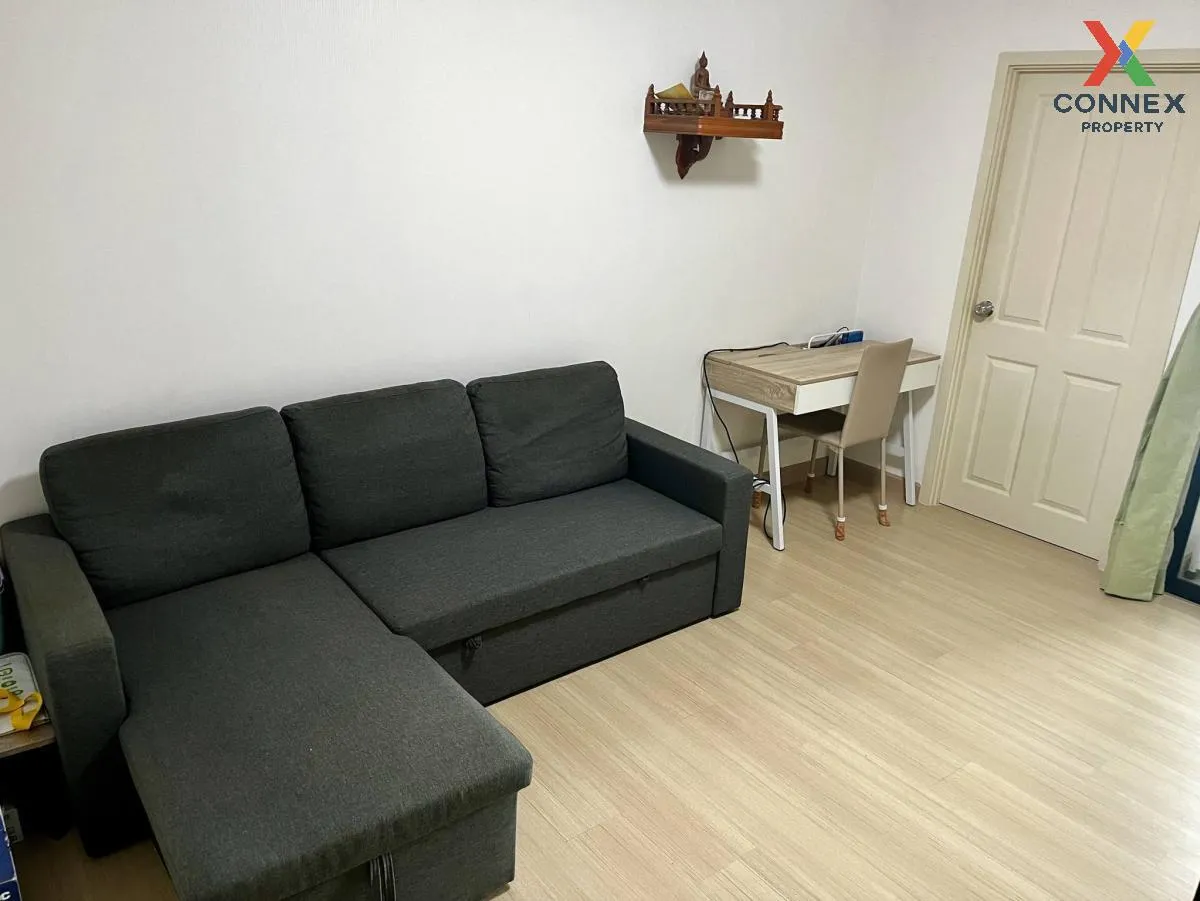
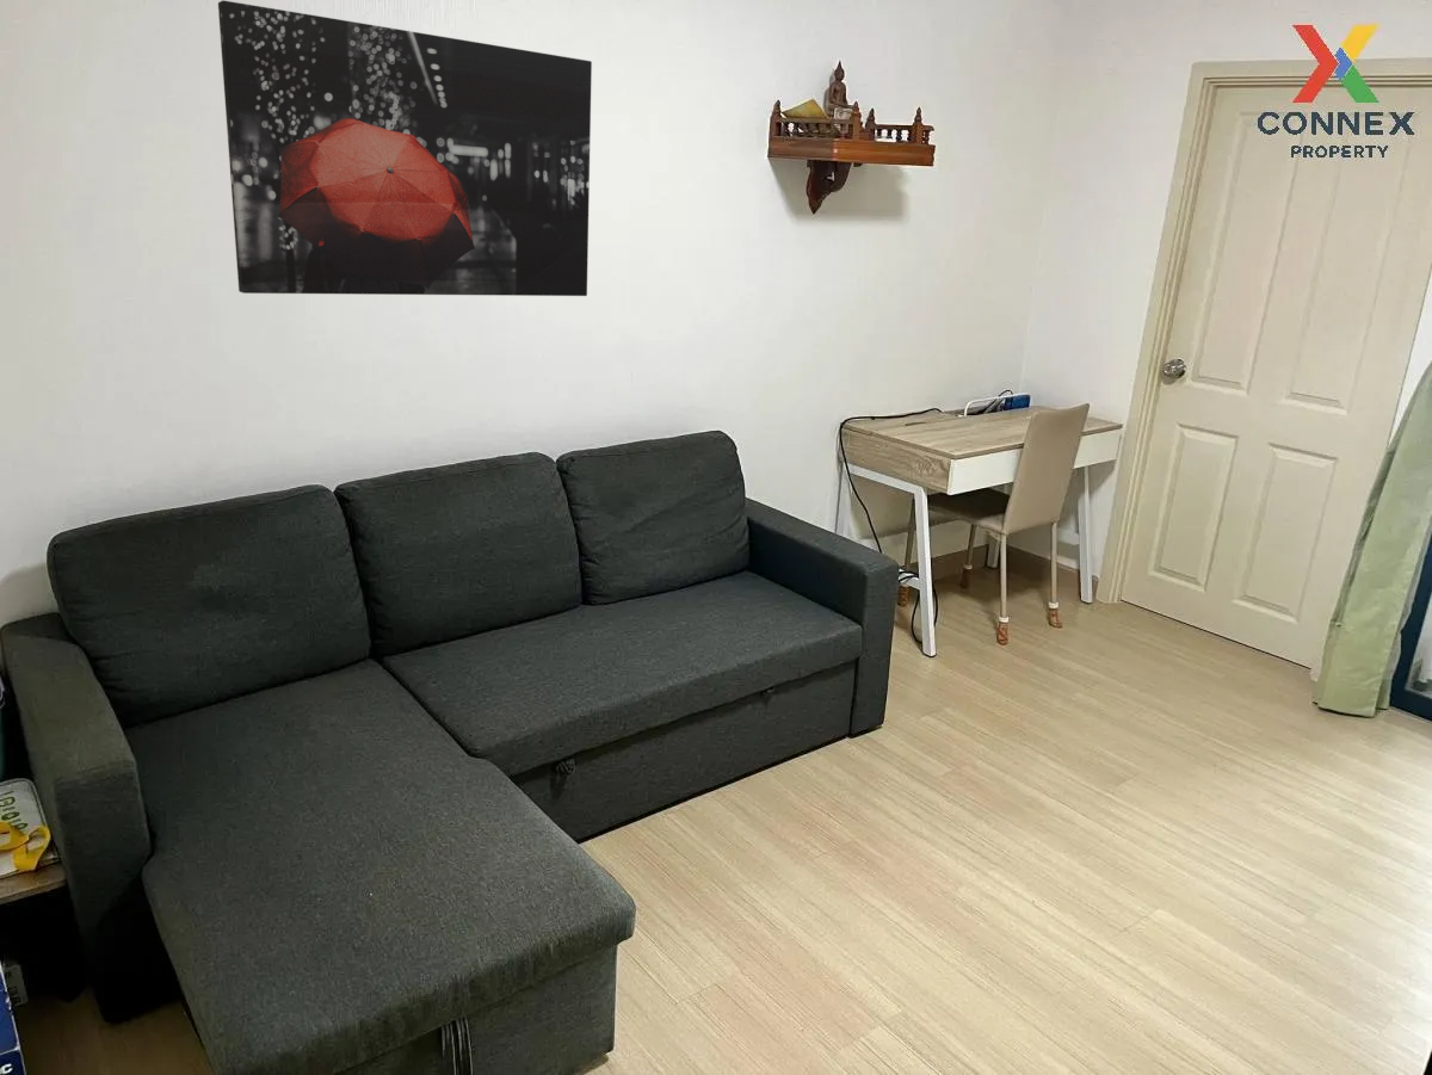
+ wall art (427, 168)
